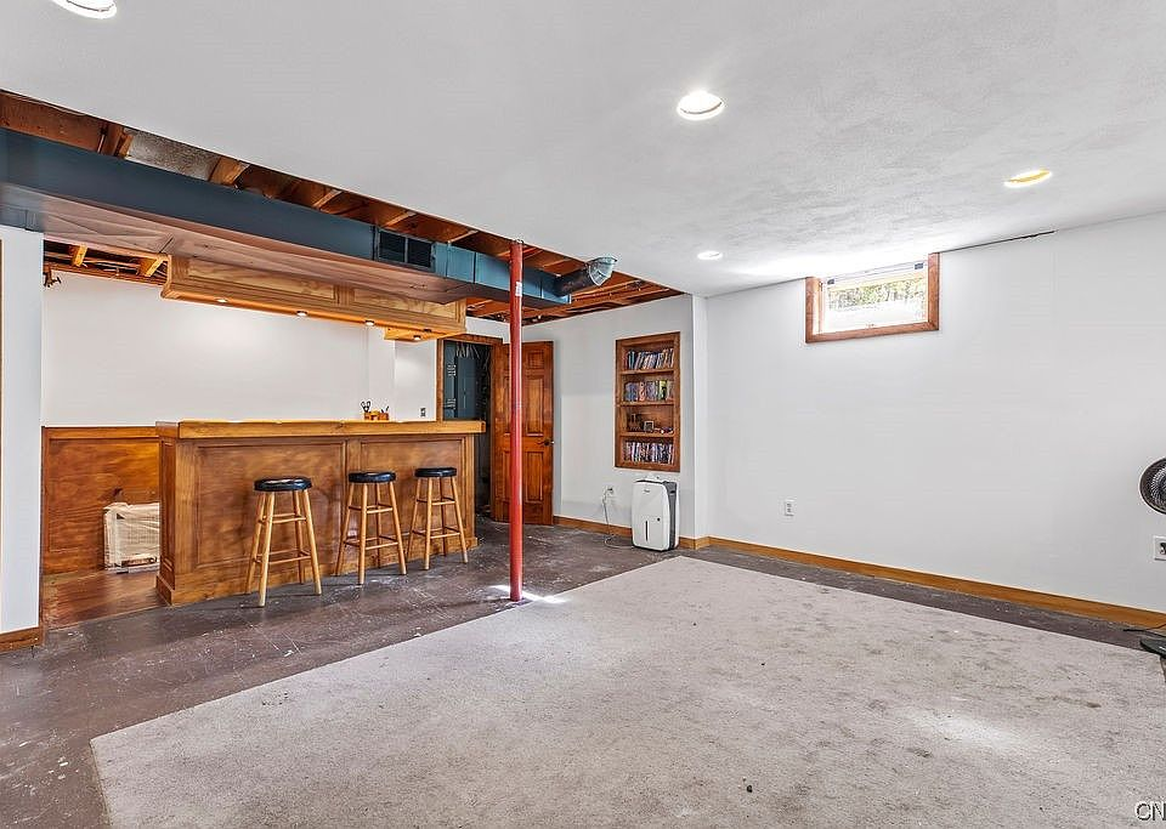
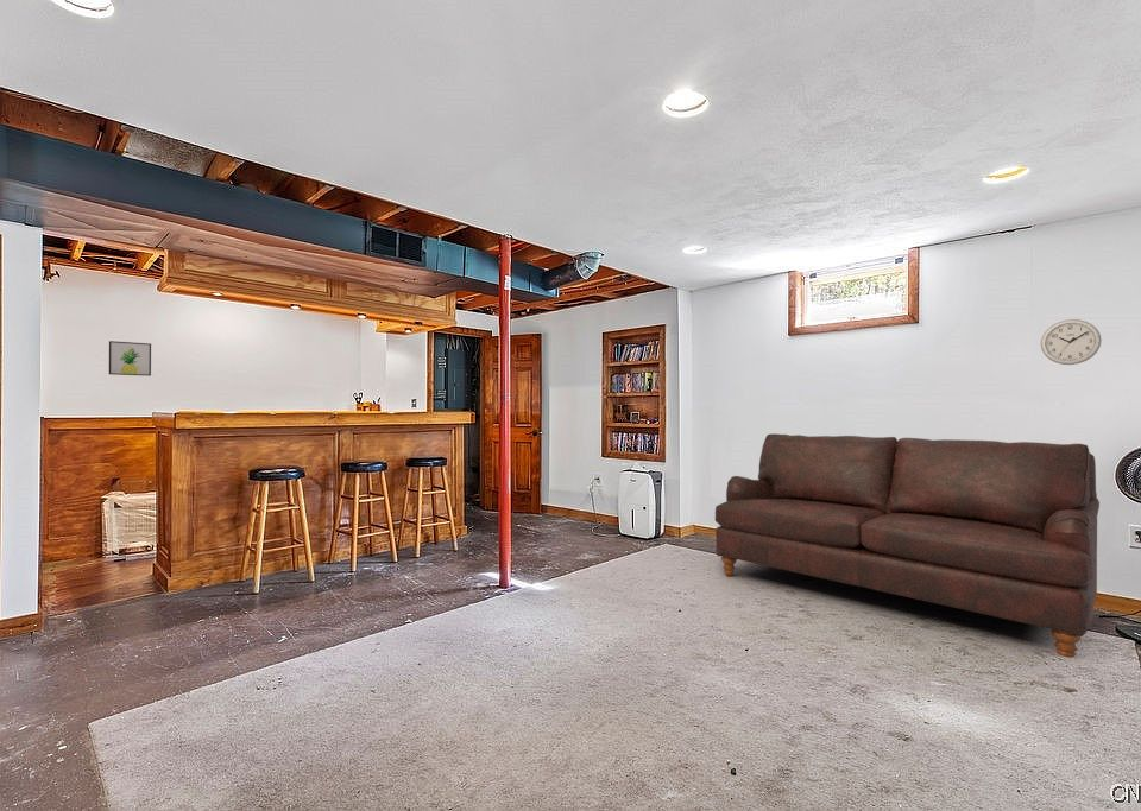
+ sofa (888, 514)
+ wall art (130, 359)
+ wall clock (1070, 342)
